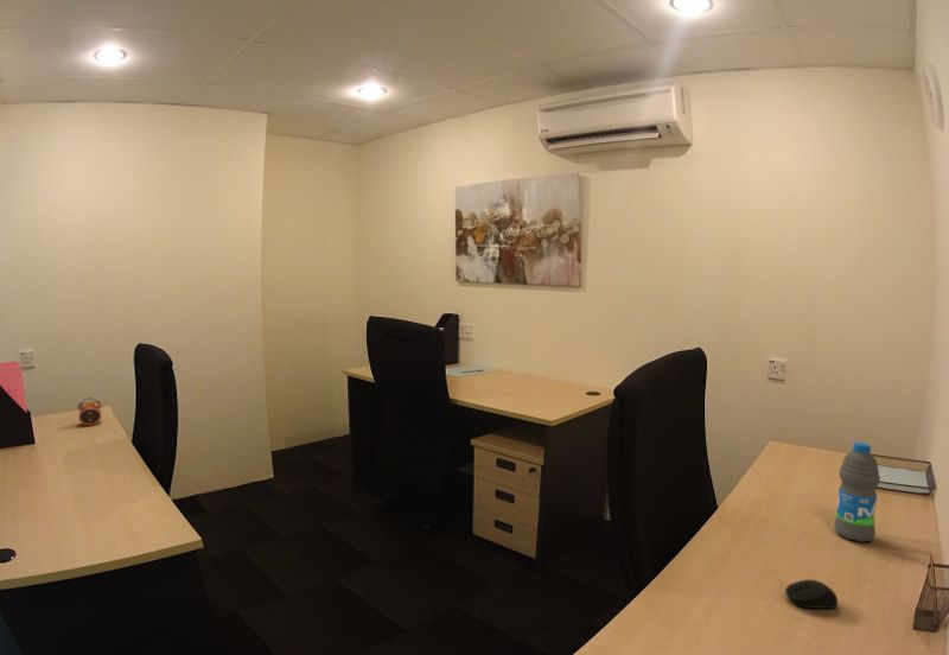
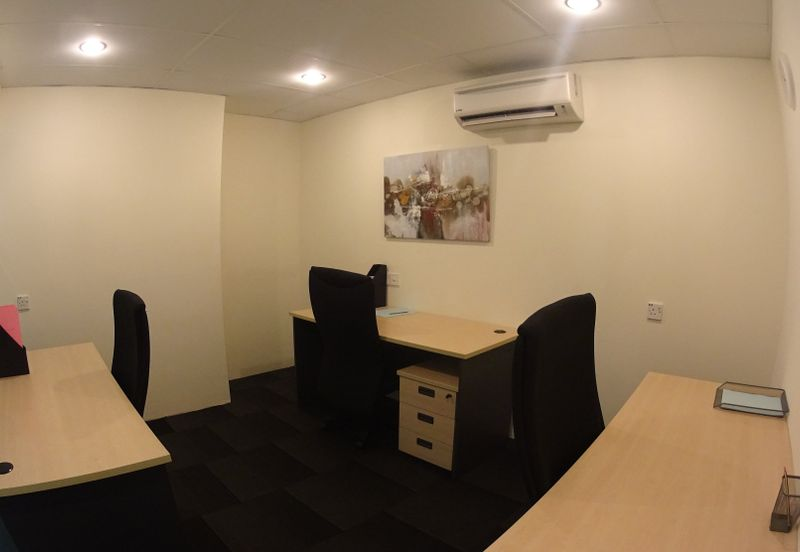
- alarm clock (89, 411)
- water bottle (858, 490)
- computer mouse (811, 592)
